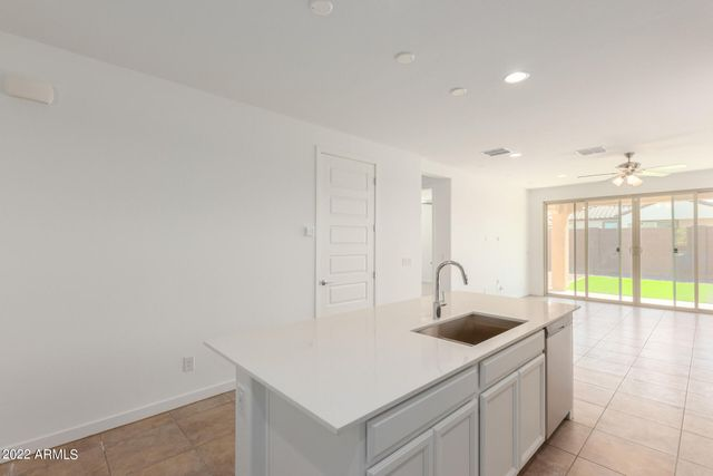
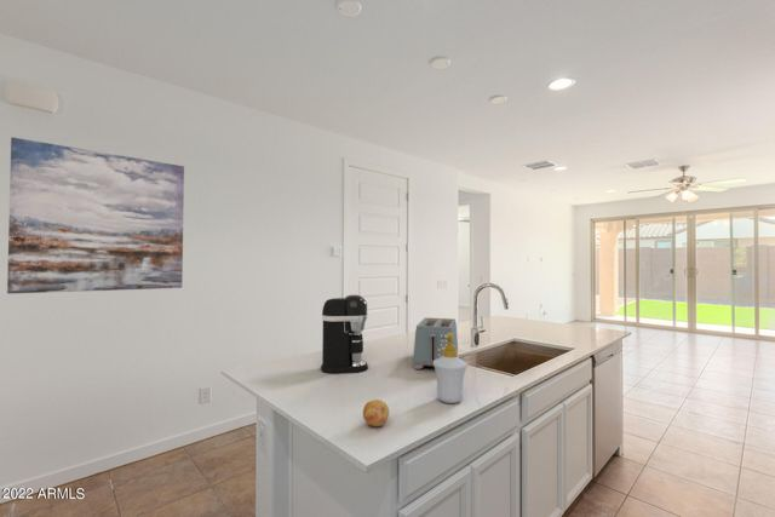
+ soap bottle (449, 366)
+ wall art (107, 222)
+ coffee maker (344, 331)
+ fruit (375, 412)
+ toaster (436, 343)
